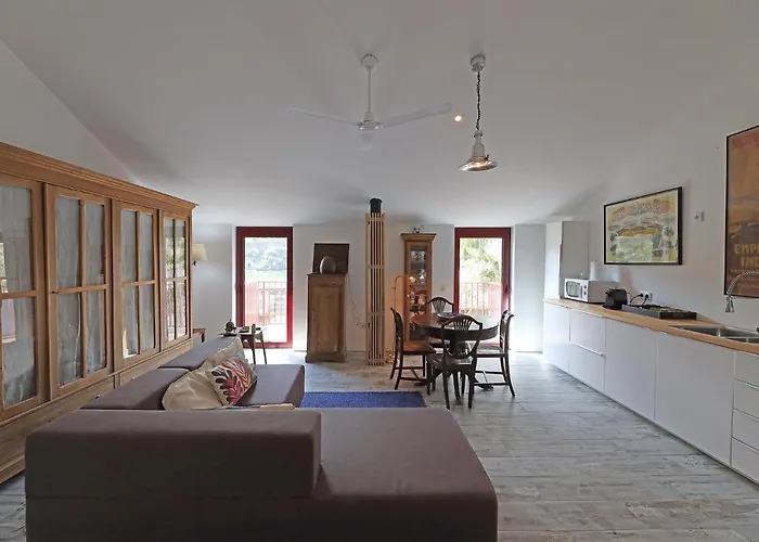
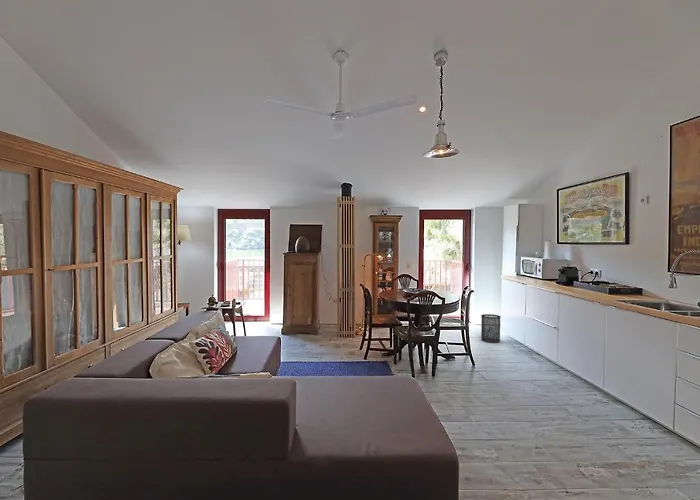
+ trash can (490, 328)
